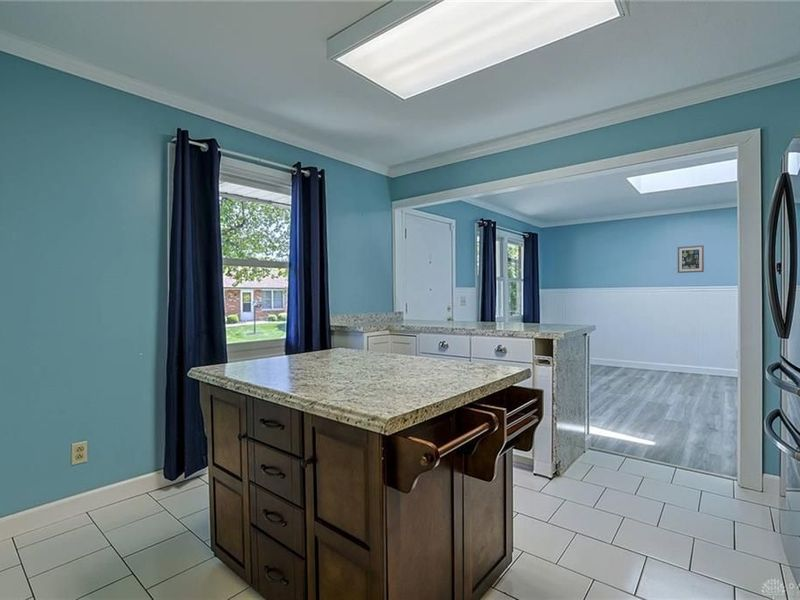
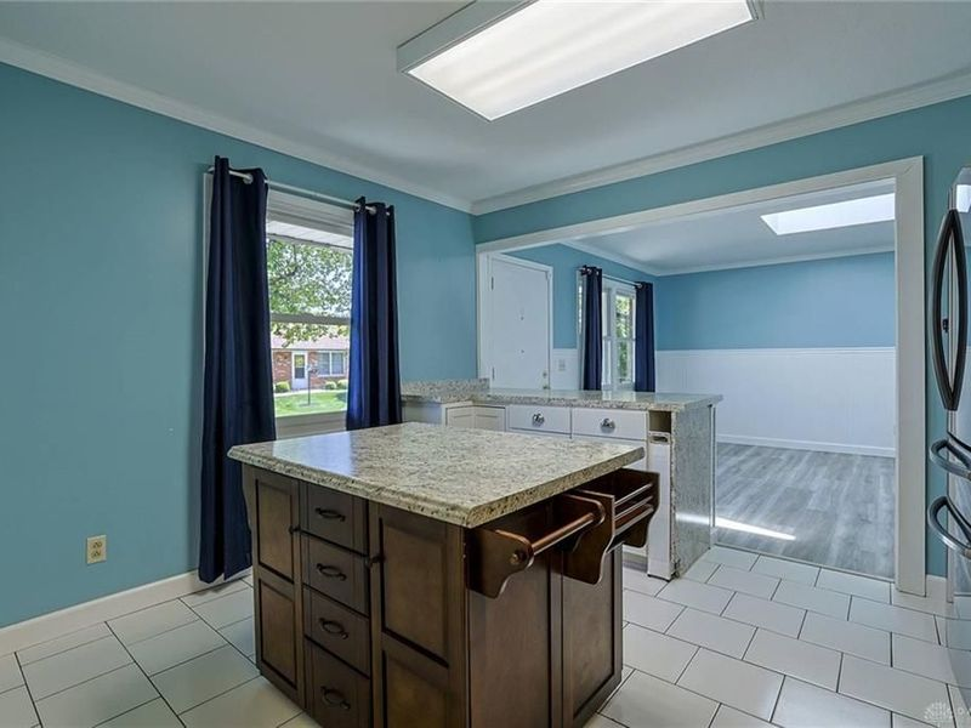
- wall art (690, 259)
